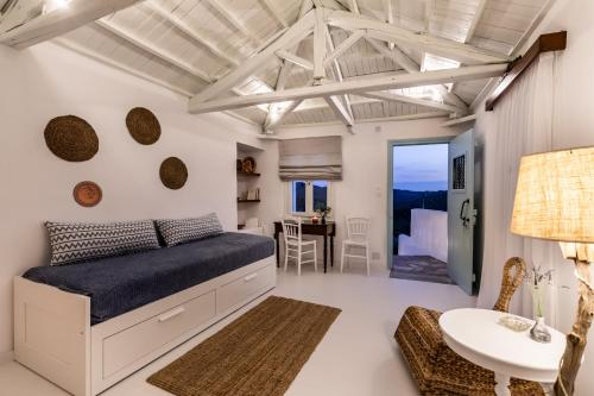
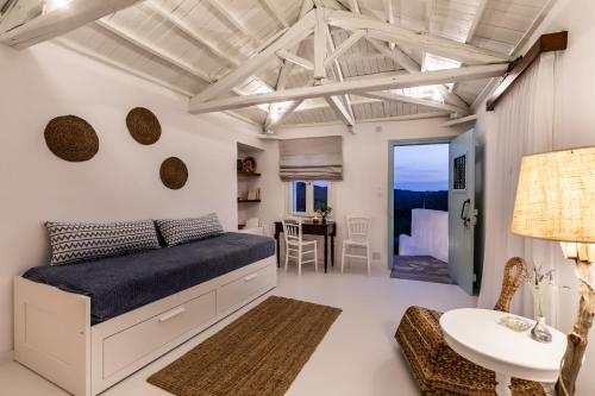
- decorative plate (88, 194)
